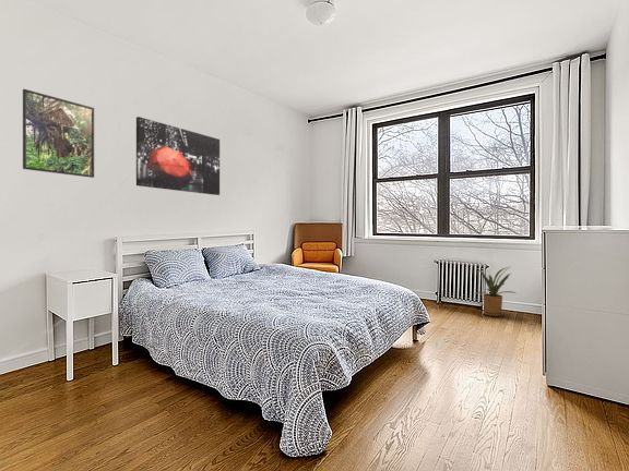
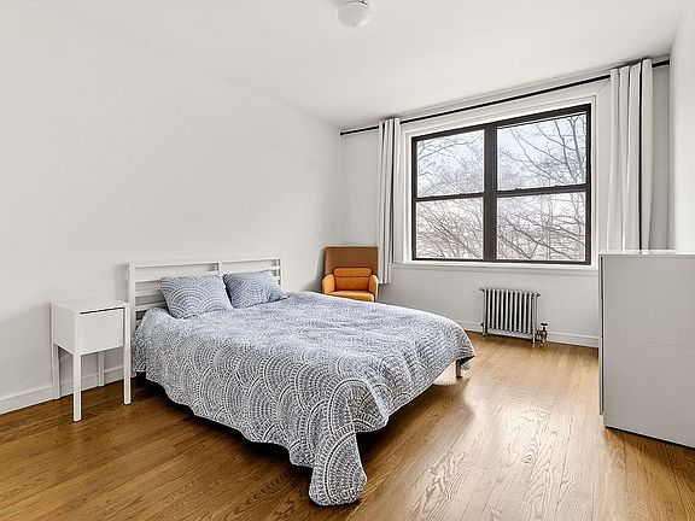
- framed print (60, 136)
- house plant (492, 289)
- wall art (181, 159)
